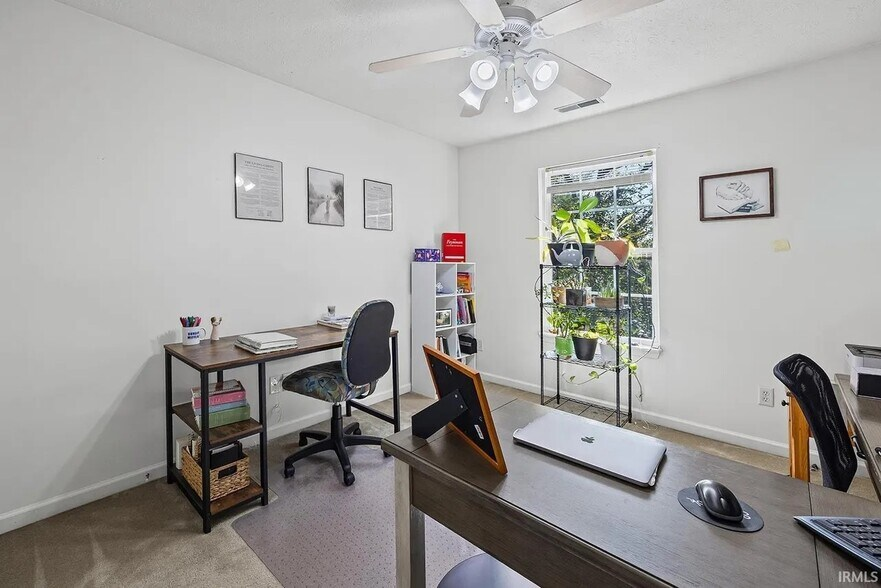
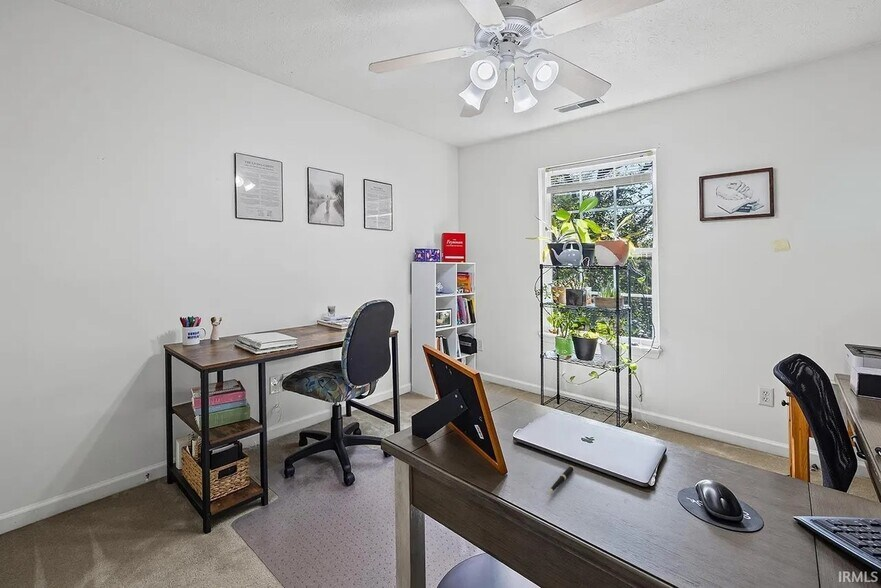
+ pen (560, 479)
